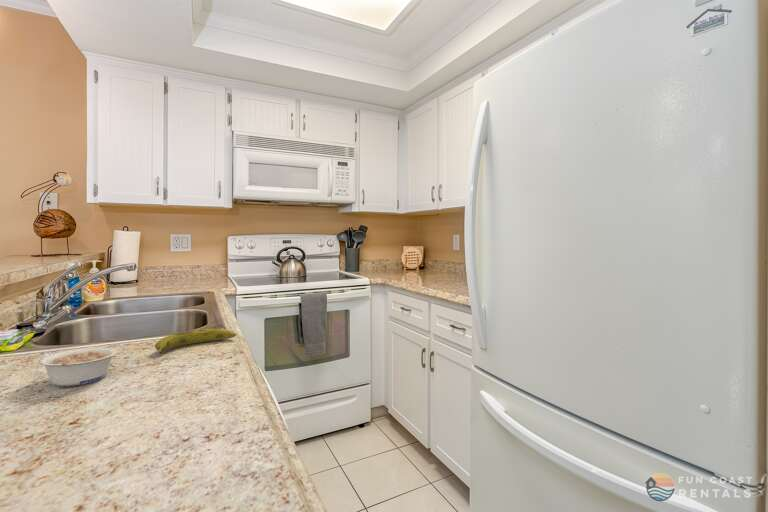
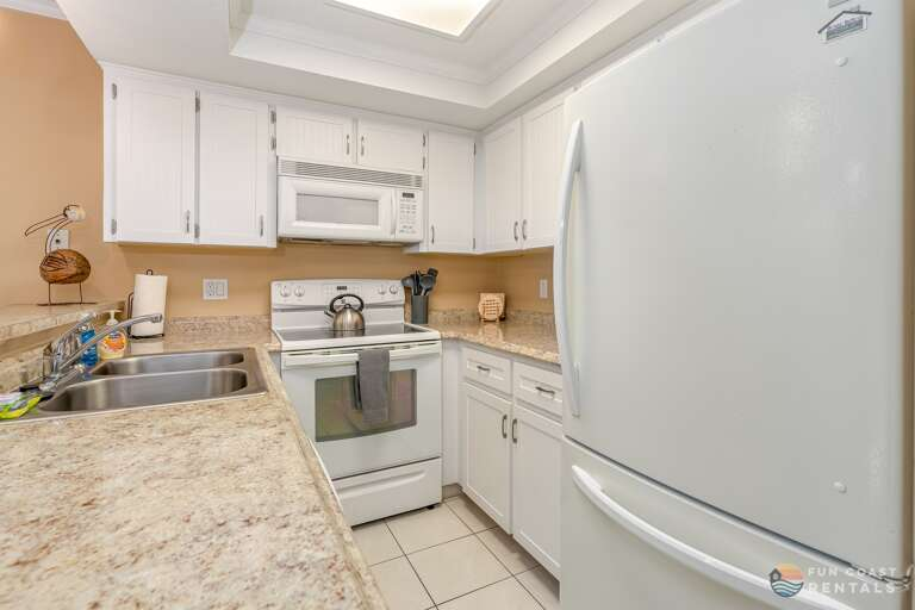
- legume (80, 365)
- fruit (197, 338)
